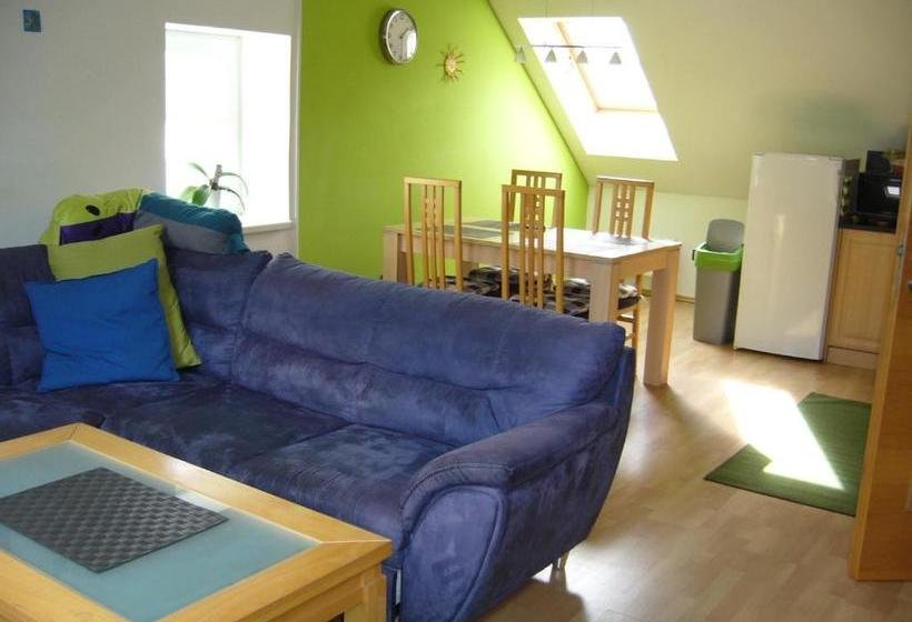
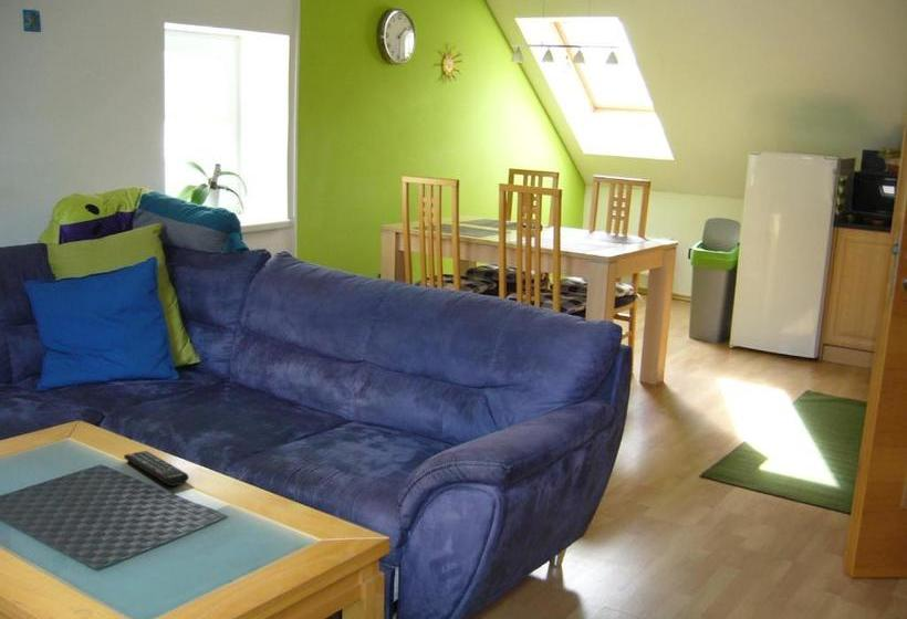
+ remote control (155, 468)
